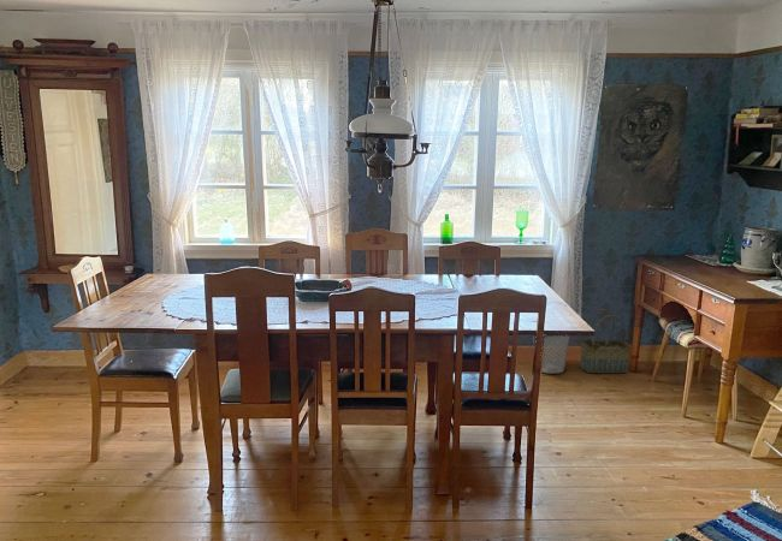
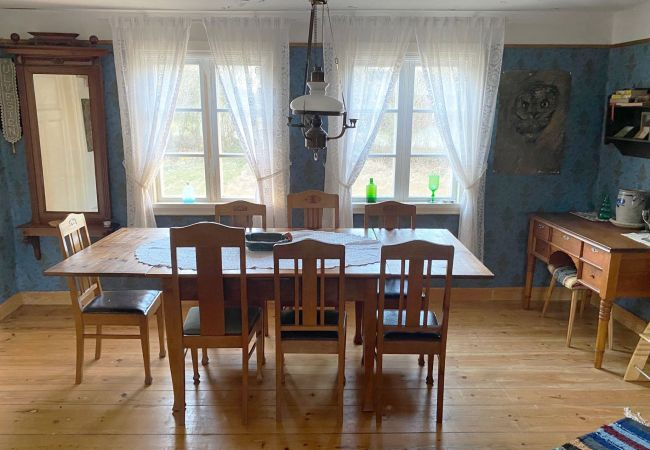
- wastebasket (550, 347)
- basket (605, 340)
